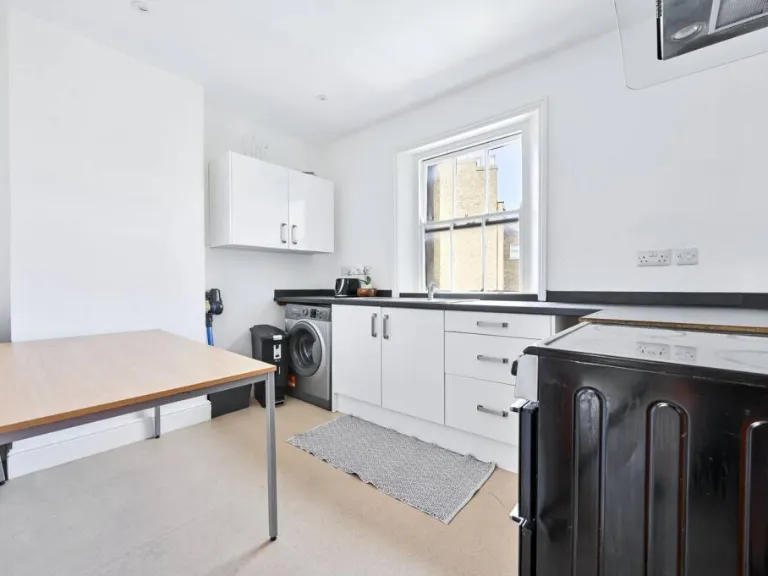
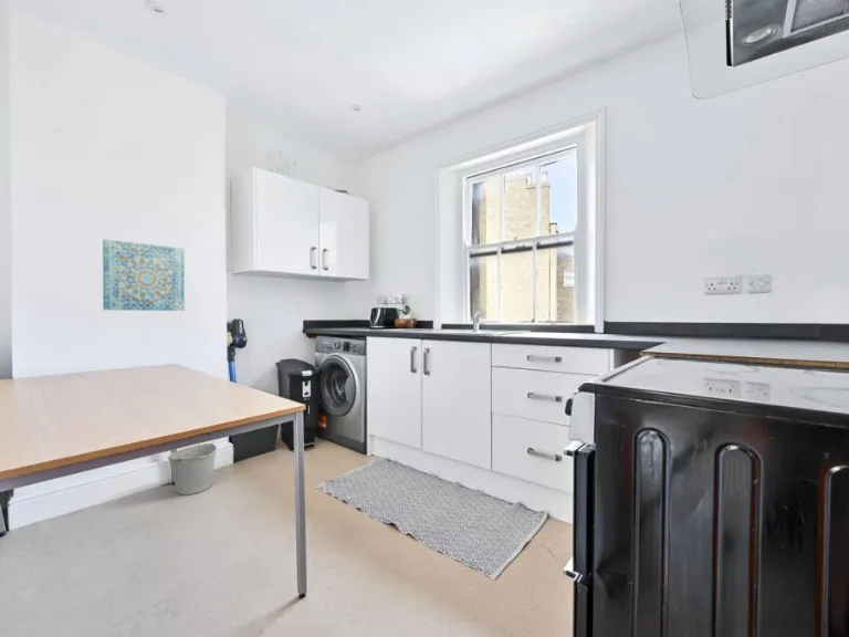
+ wall art (146, 276)
+ bucket (193, 464)
